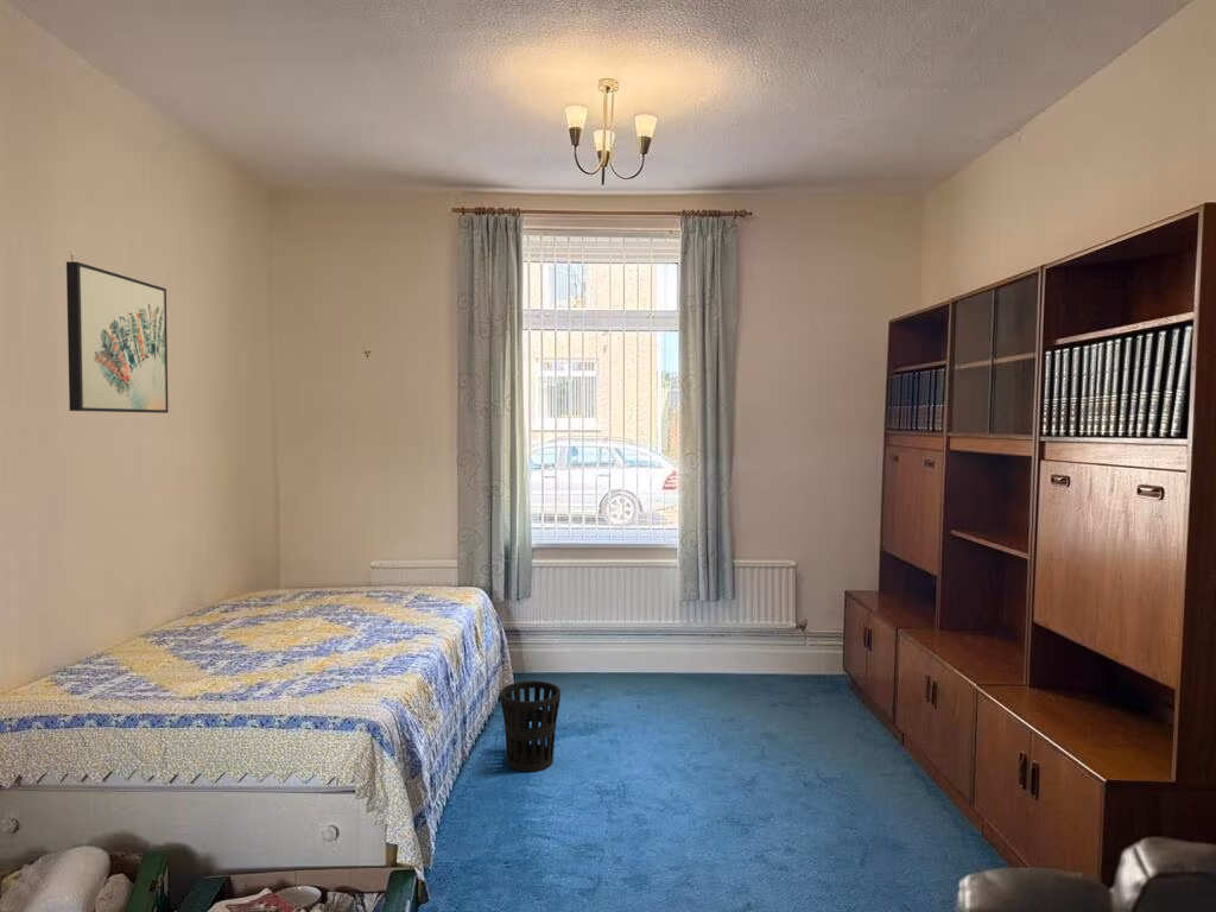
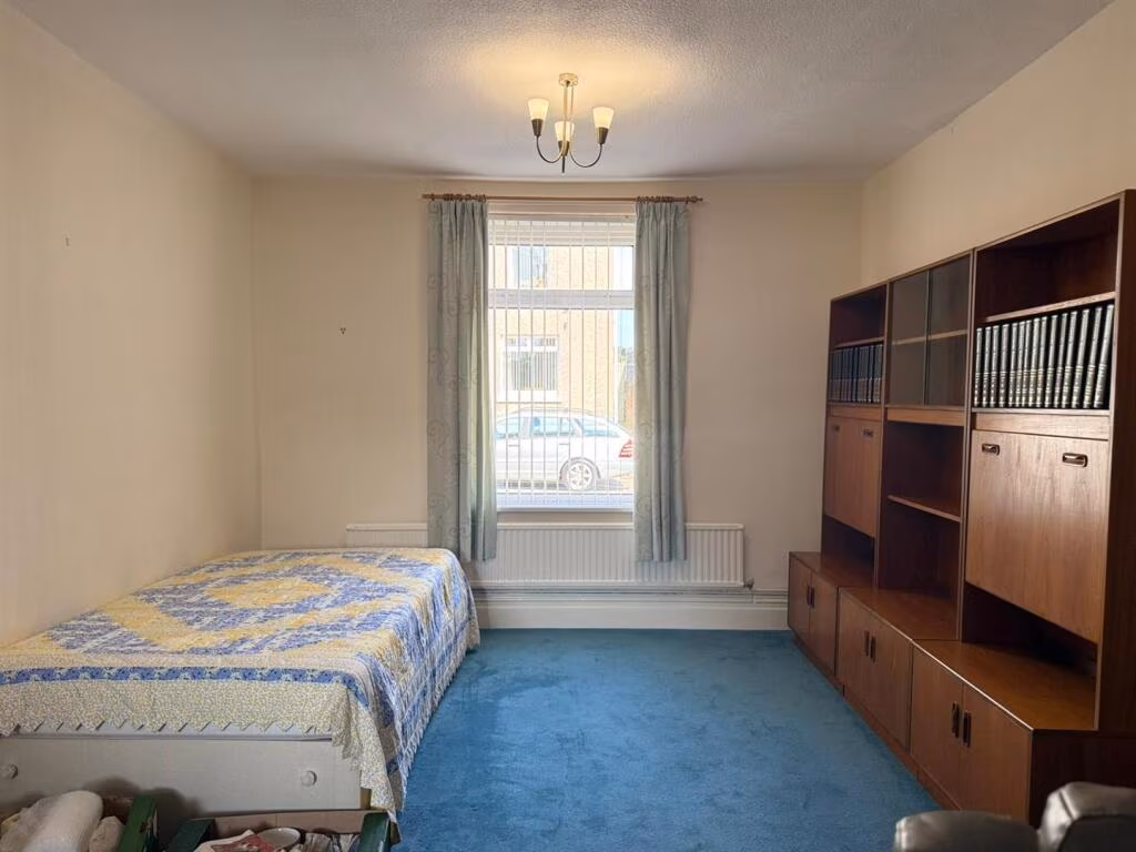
- wastebasket (528, 726)
- wall art (121, 344)
